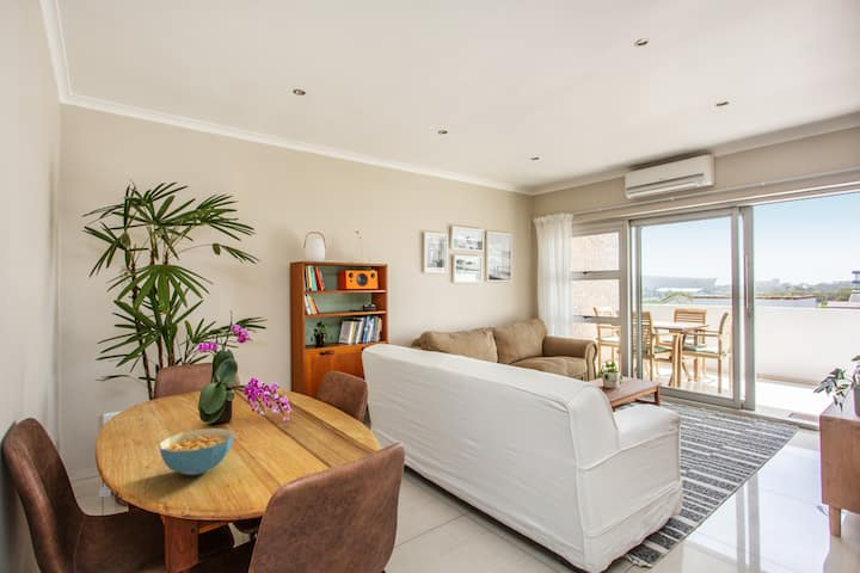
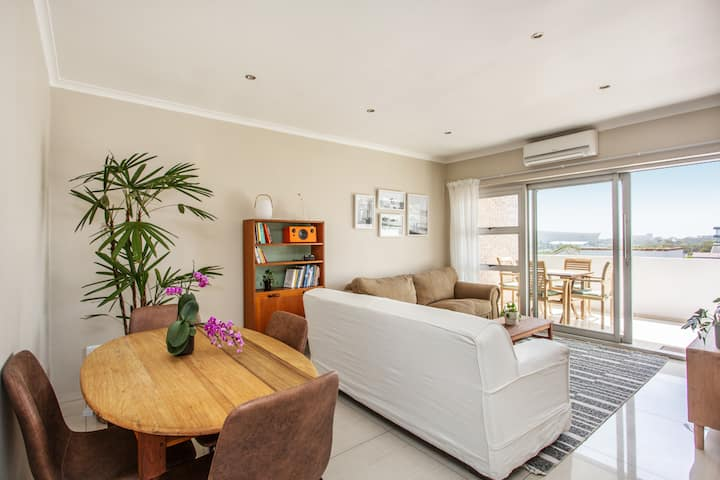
- cereal bowl (197, 455)
